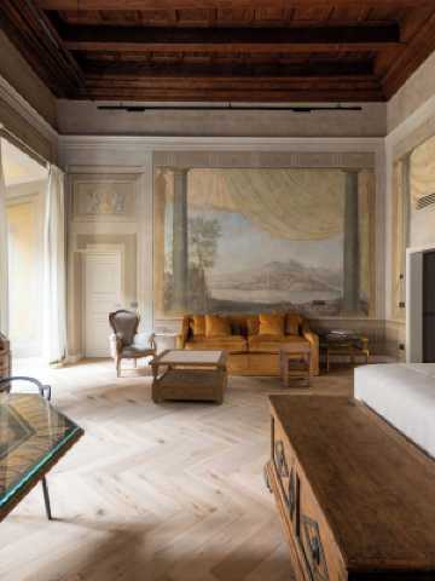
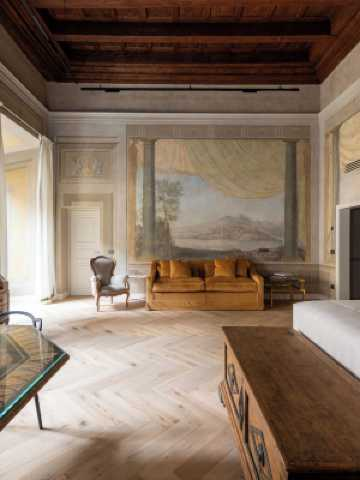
- side table (295, 364)
- coffee table (192, 374)
